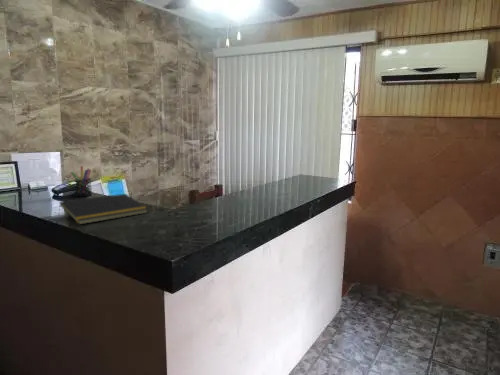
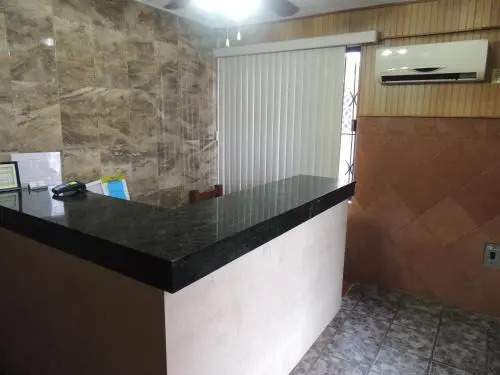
- notepad (105, 207)
- pen holder (81, 181)
